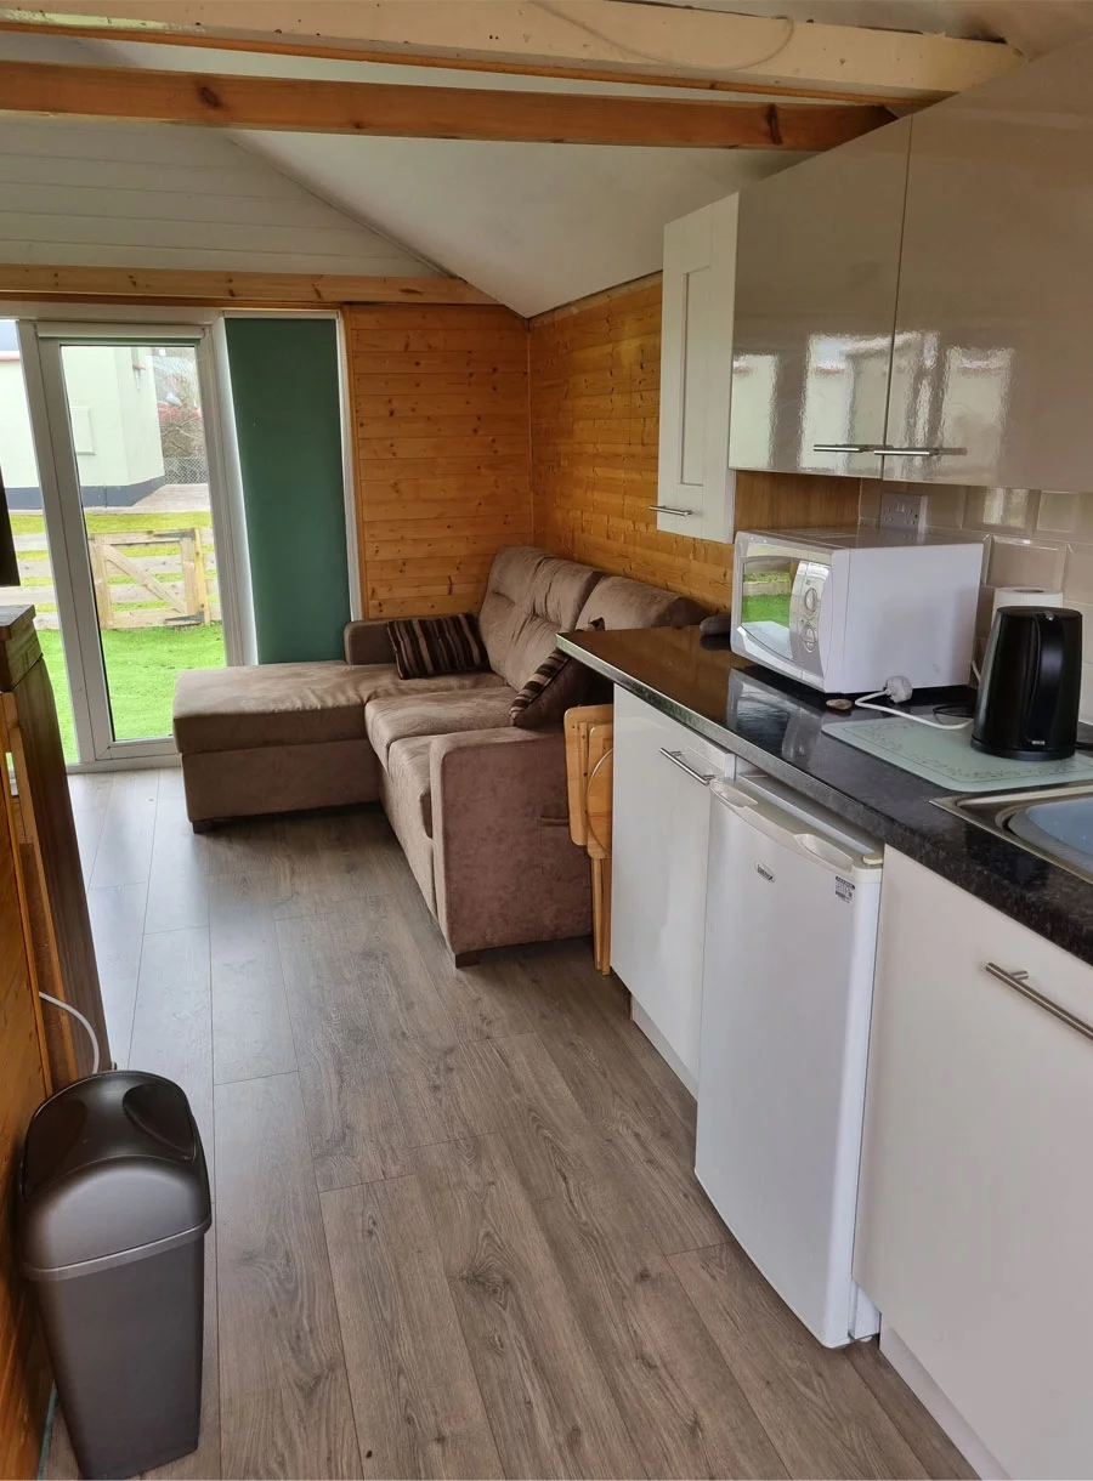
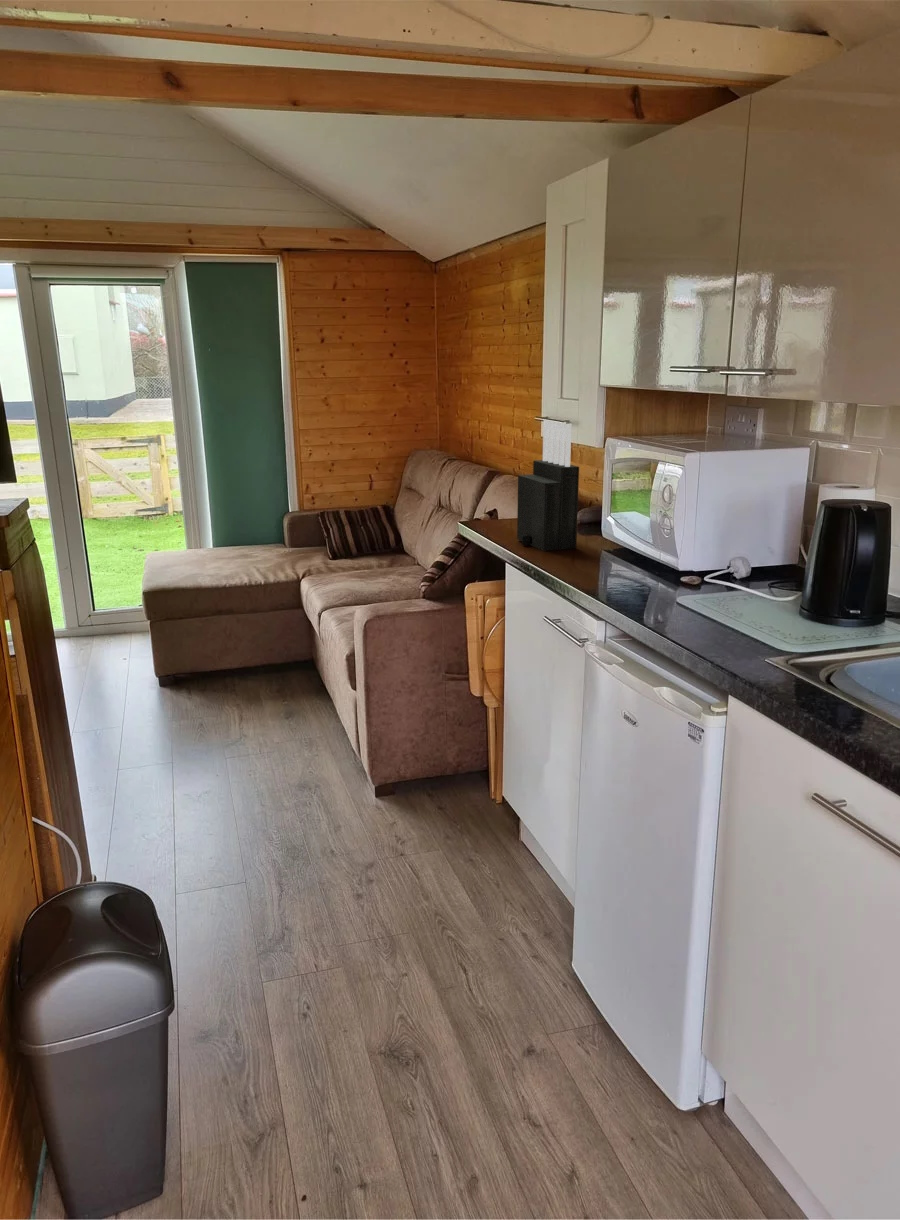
+ knife block (543, 484)
